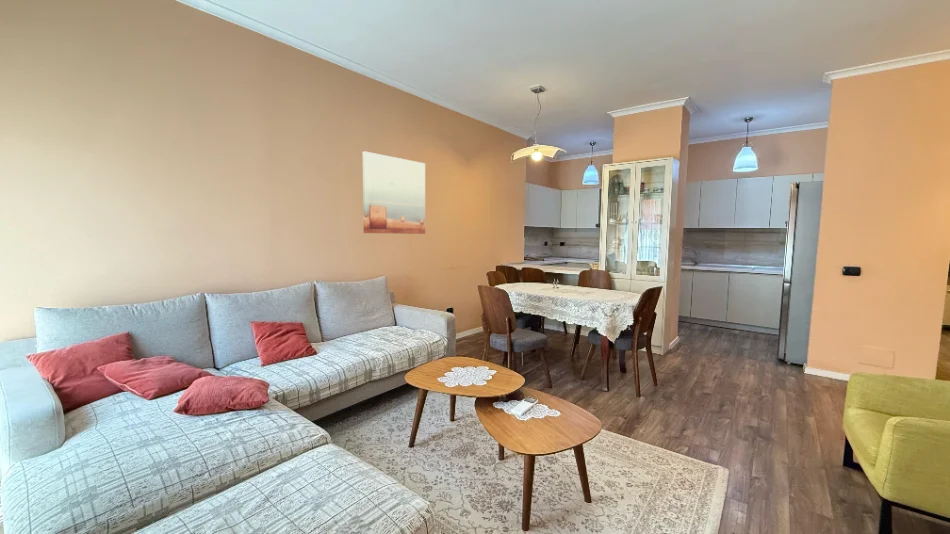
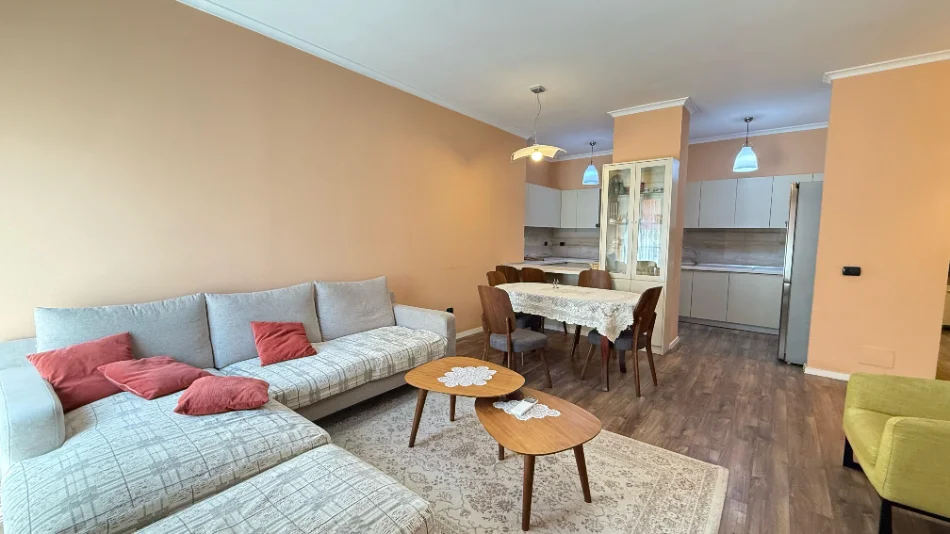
- wall art (396, 196)
